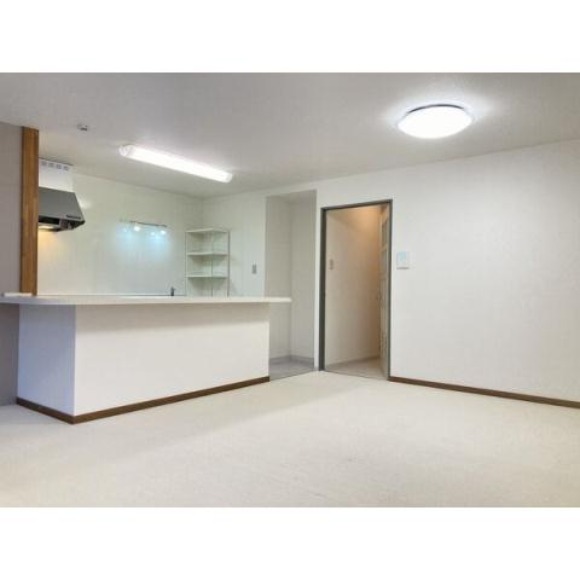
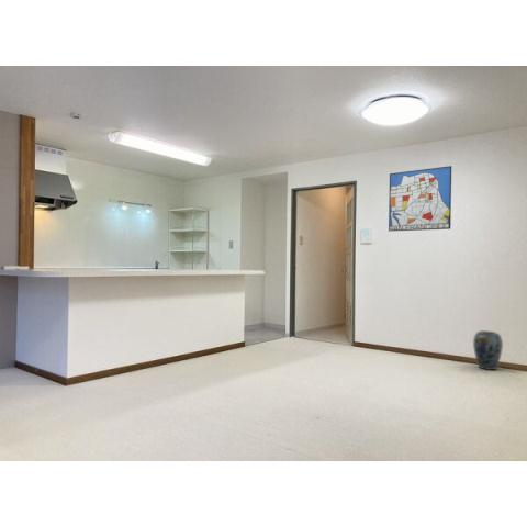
+ wall art (418, 200)
+ vase (487, 349)
